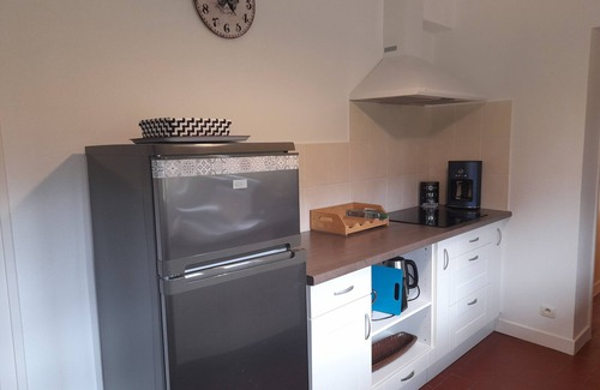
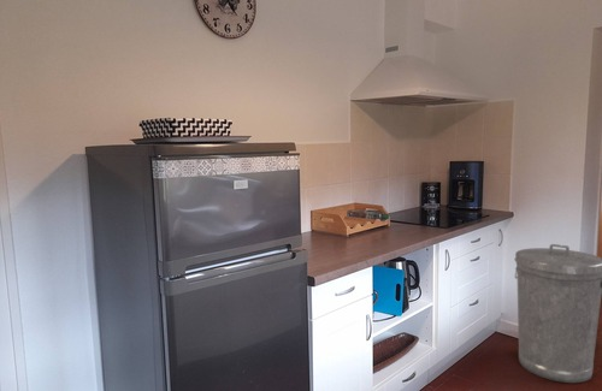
+ trash can (556, 306)
